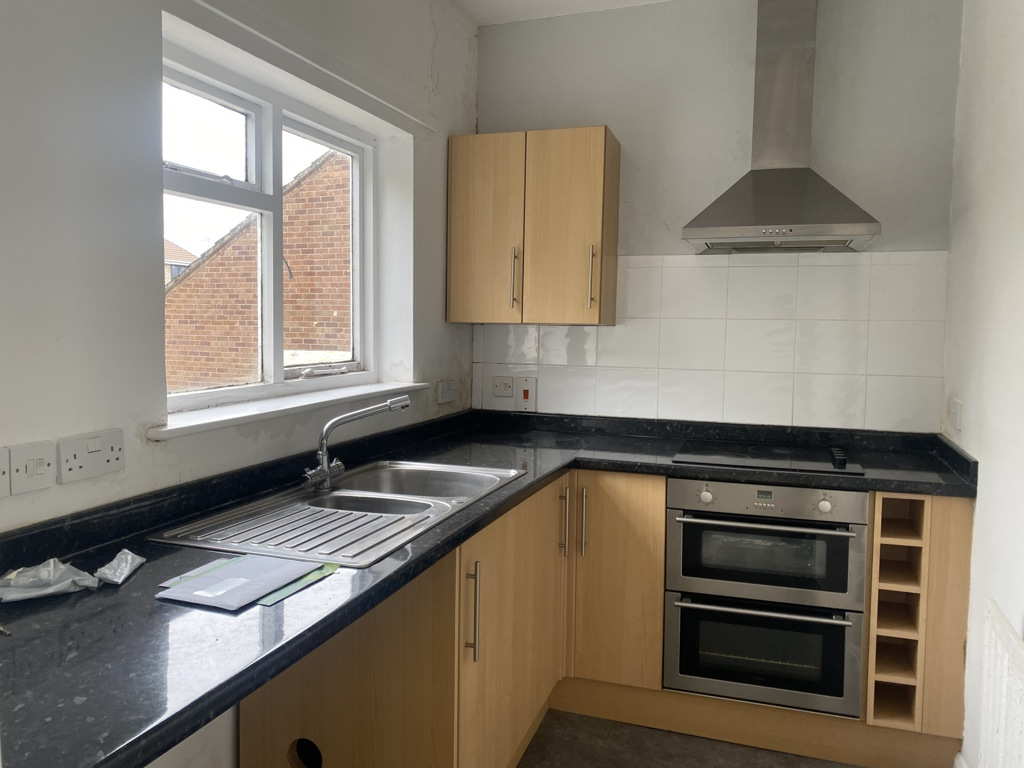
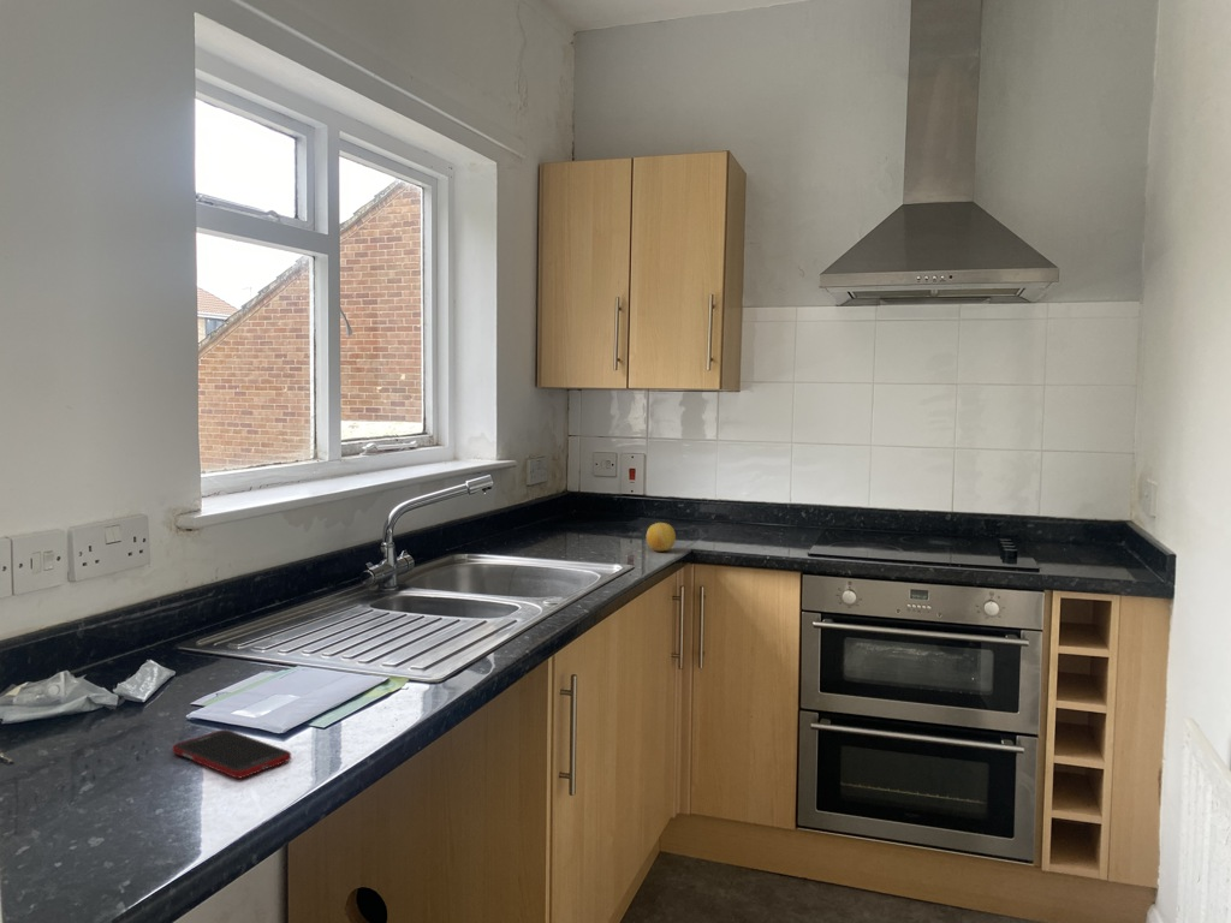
+ fruit (660, 536)
+ cell phone (231, 752)
